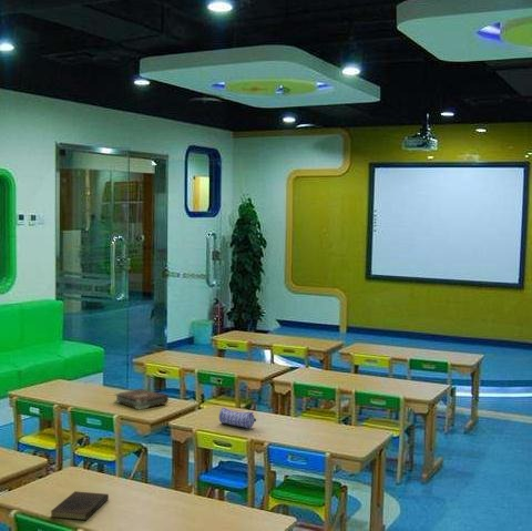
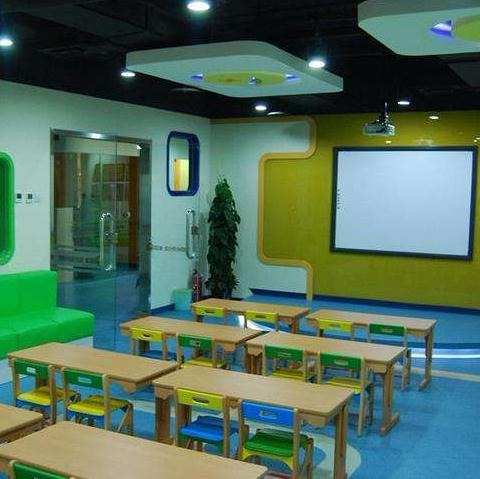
- pencil case (236, 417)
- book (141, 398)
- book (80, 504)
